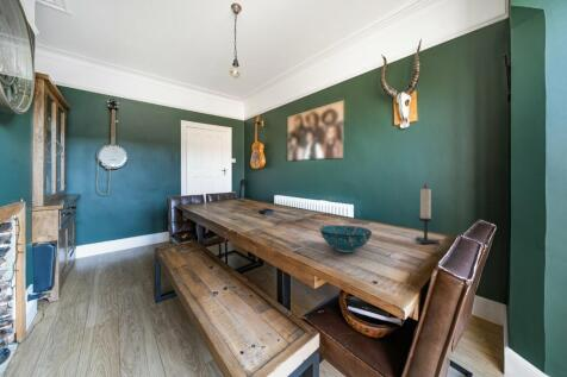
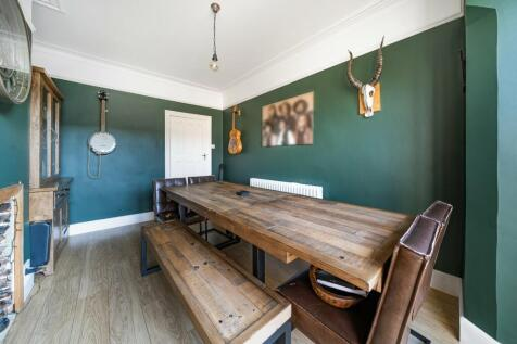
- decorative bowl (344, 239)
- candle holder (426, 212)
